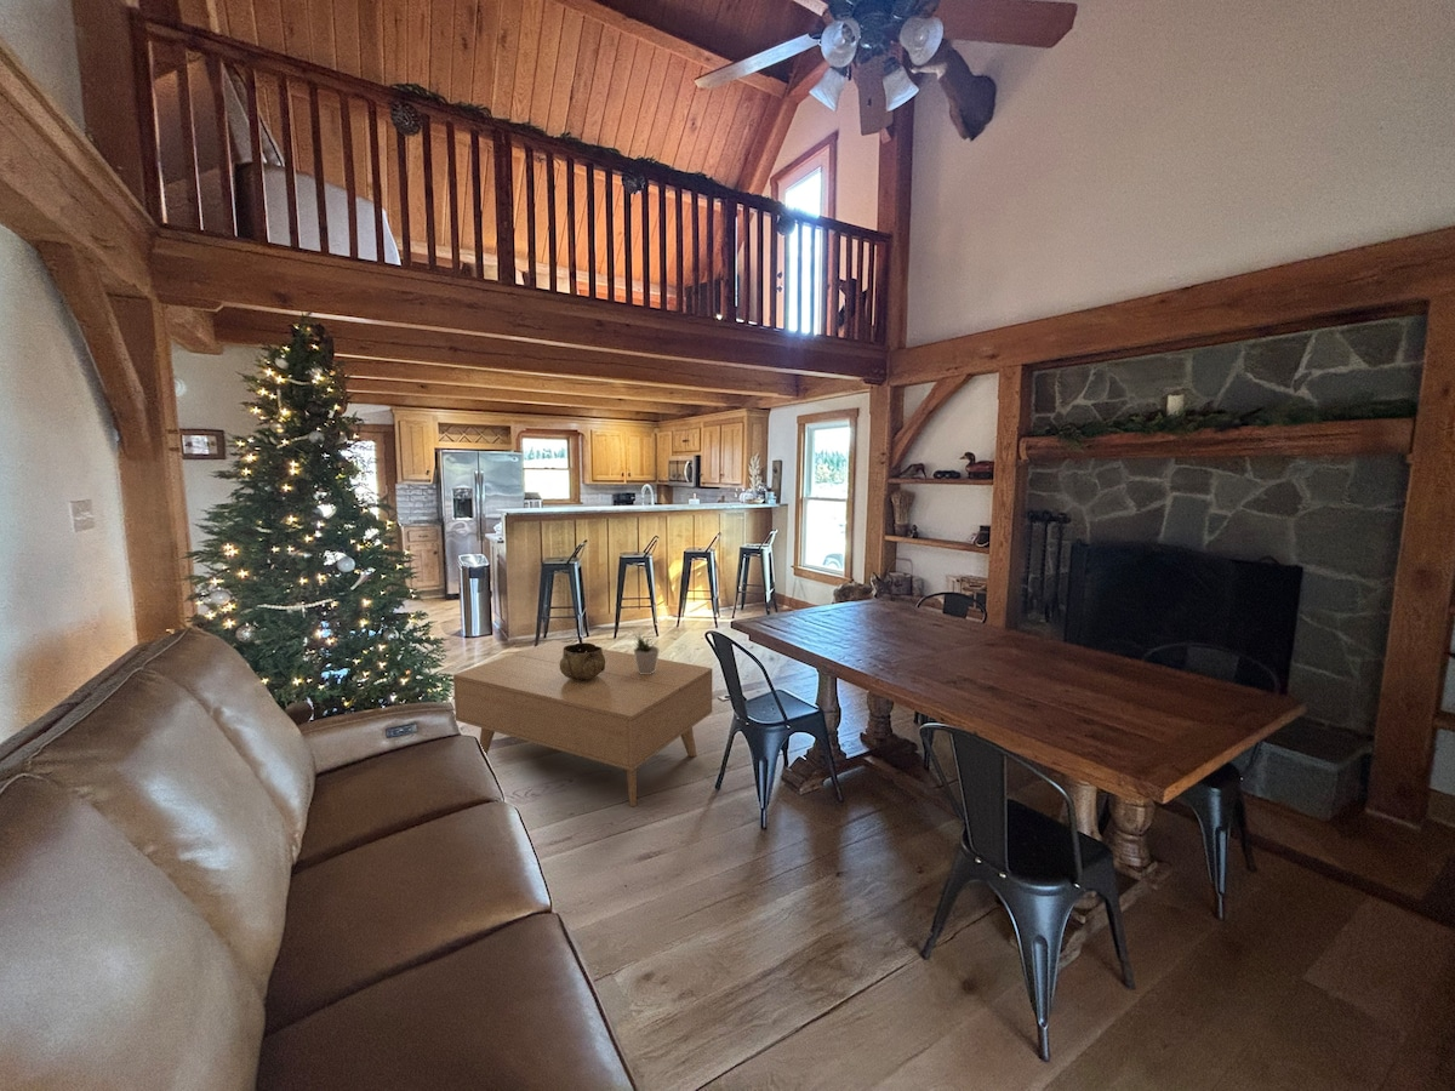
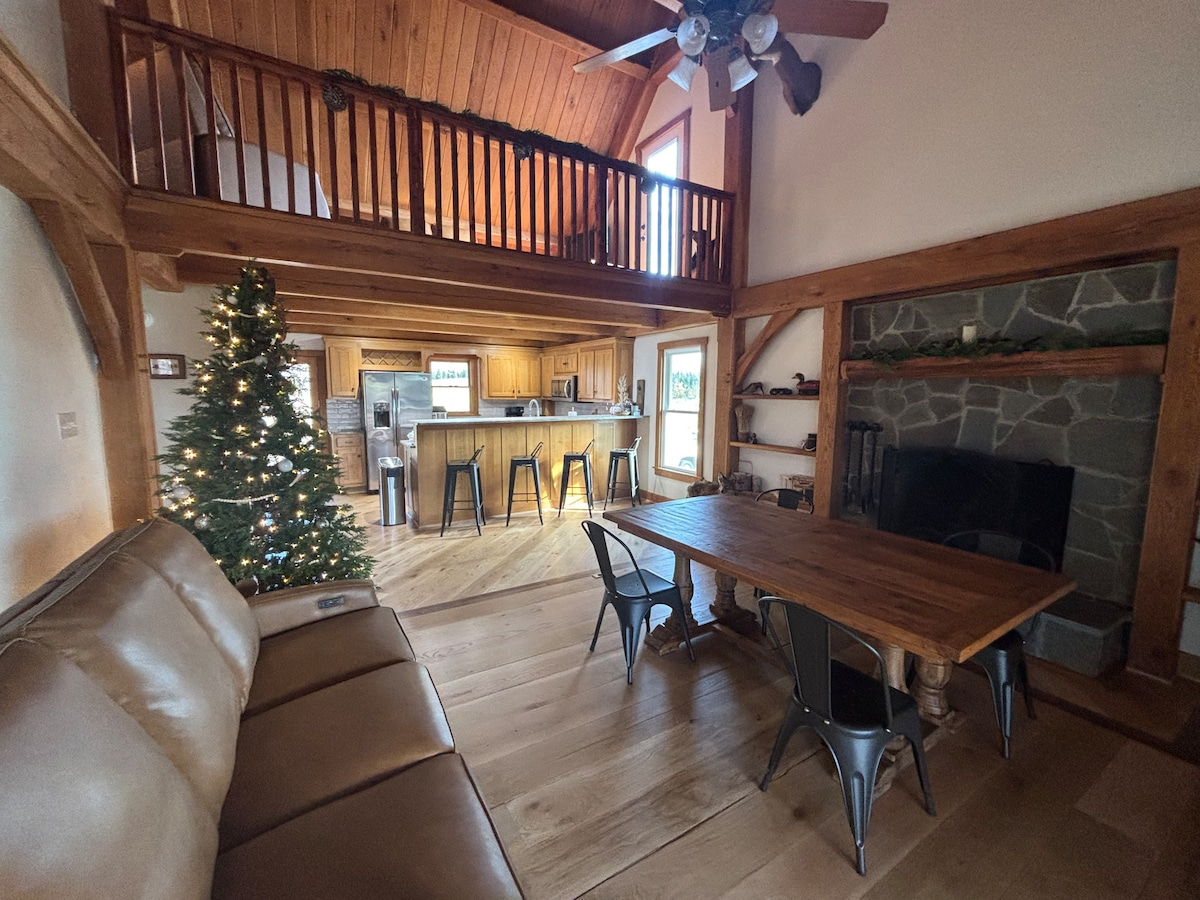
- potted plant (645, 651)
- decorative bowl (582, 662)
- coffee table (587, 712)
